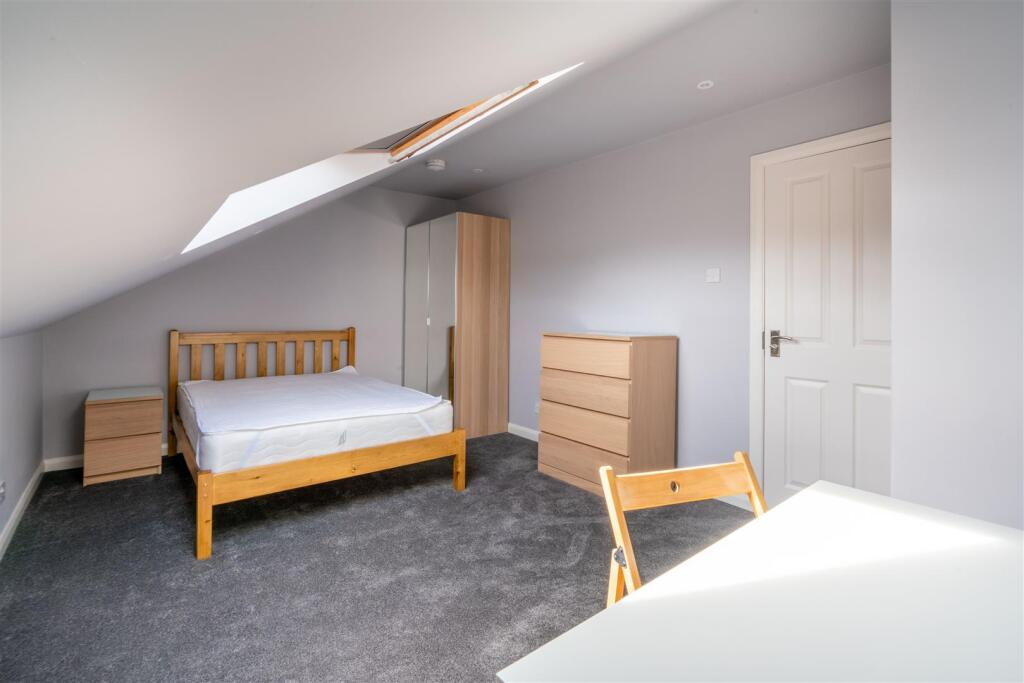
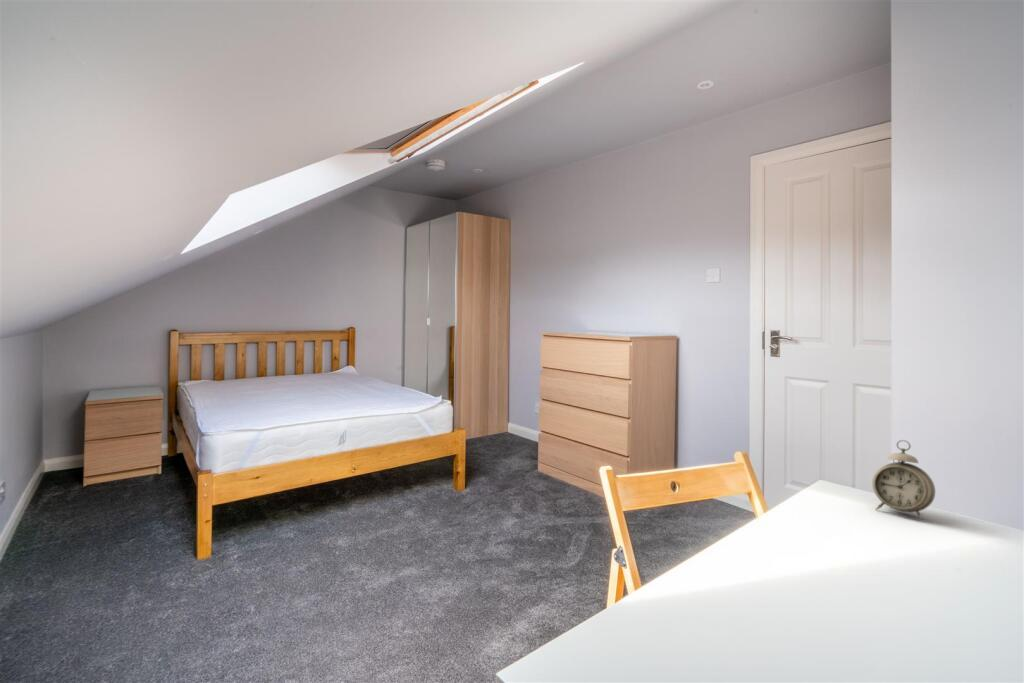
+ alarm clock (901, 476)
